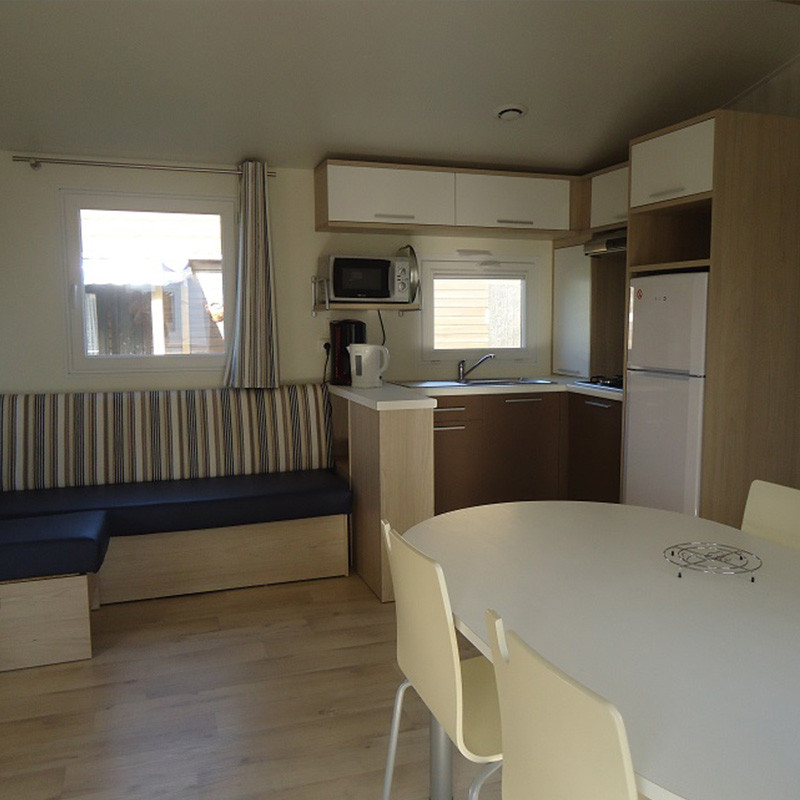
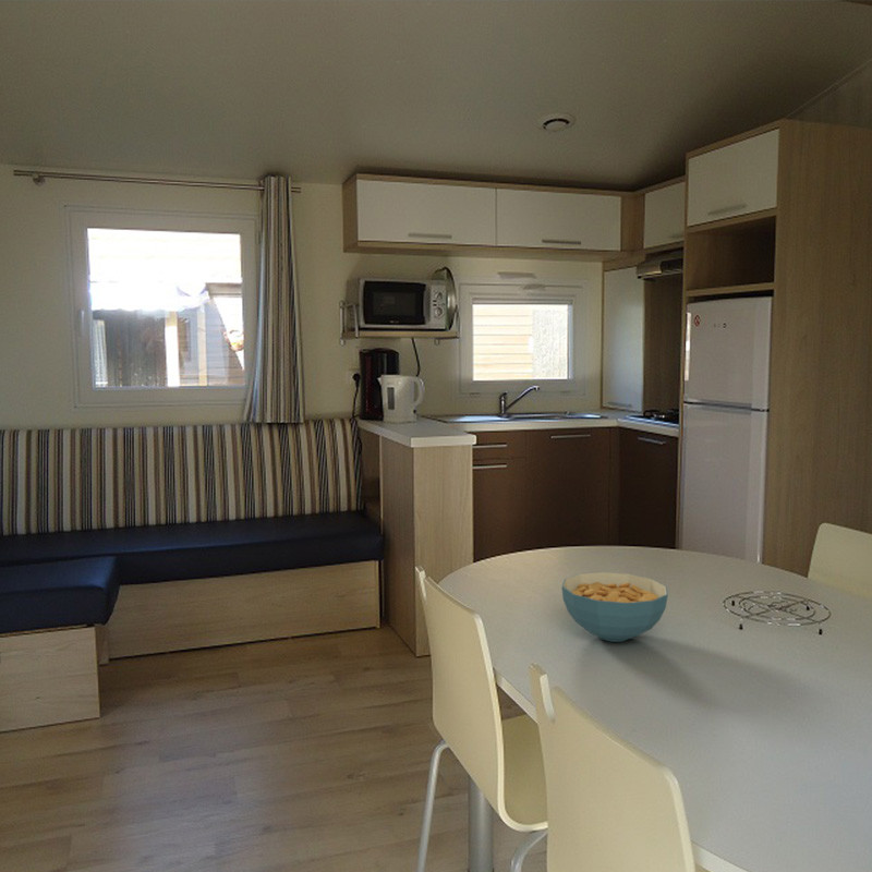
+ cereal bowl (614, 610)
